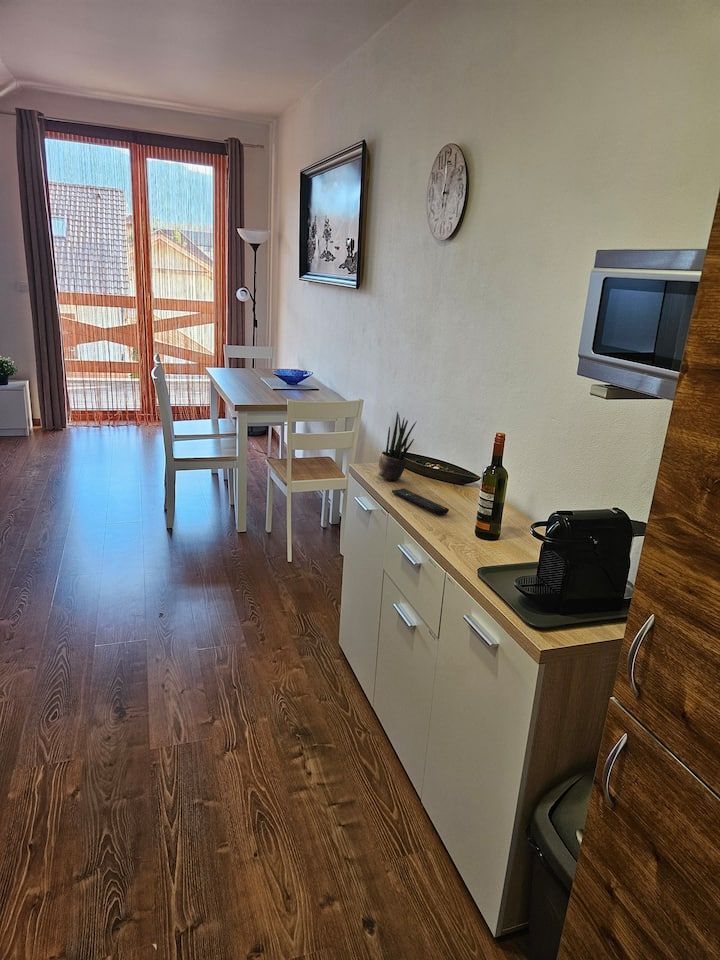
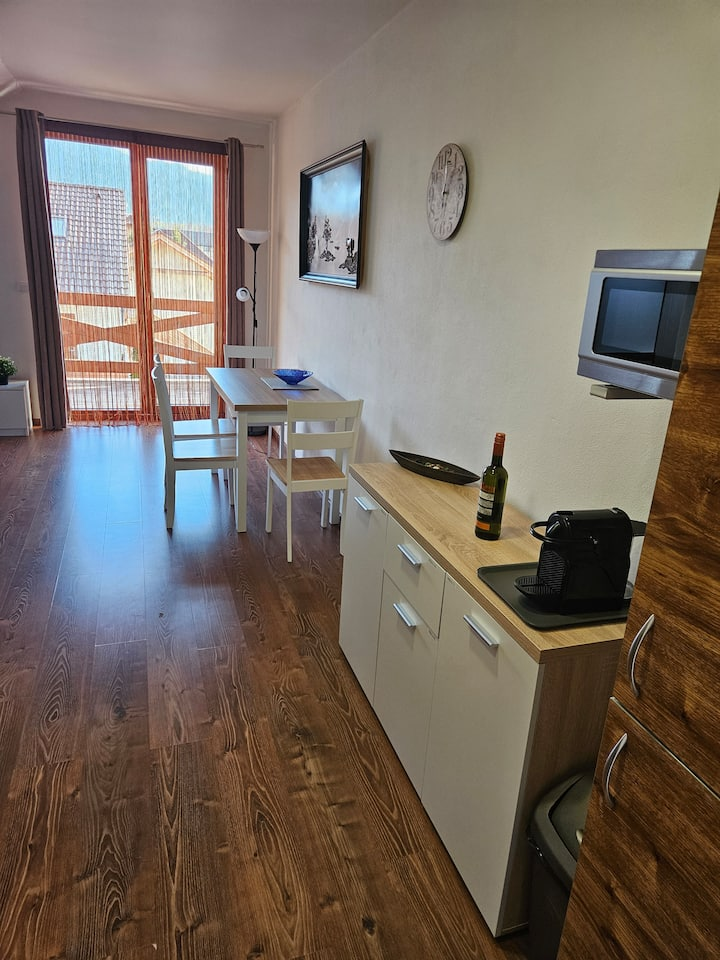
- potted plant (397, 445)
- remote control (419, 501)
